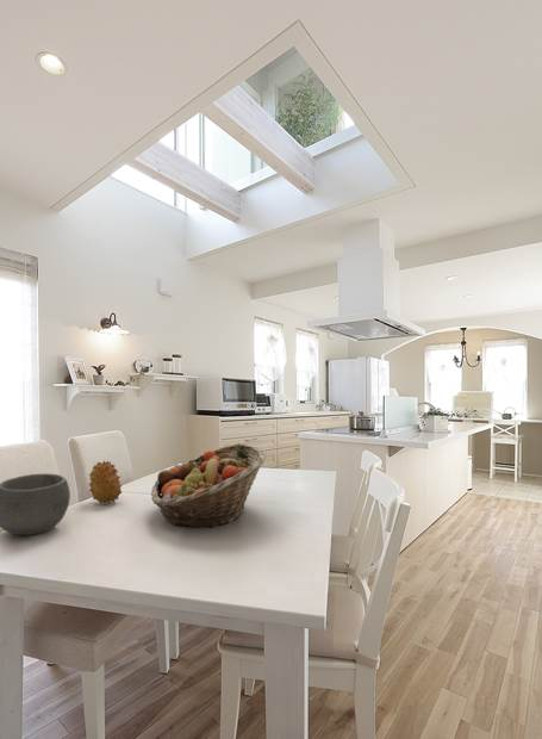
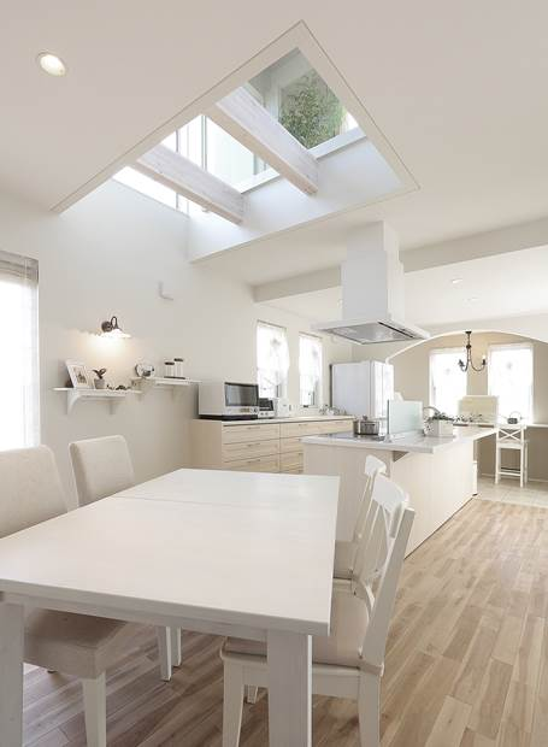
- fruit basket (208, 480)
- fruit (105, 482)
- bowl (32, 504)
